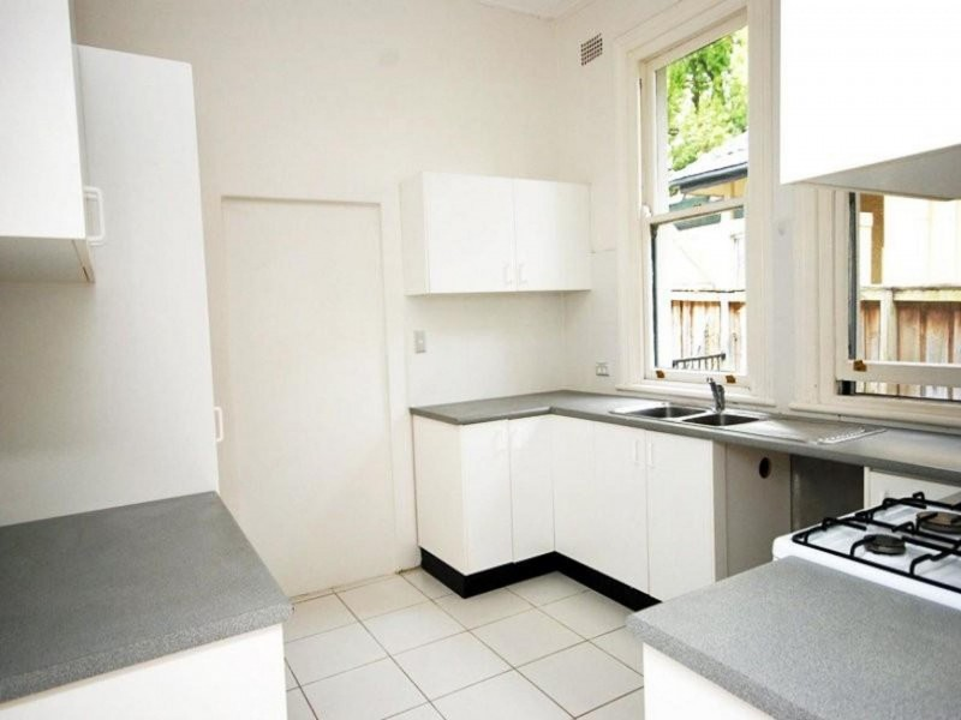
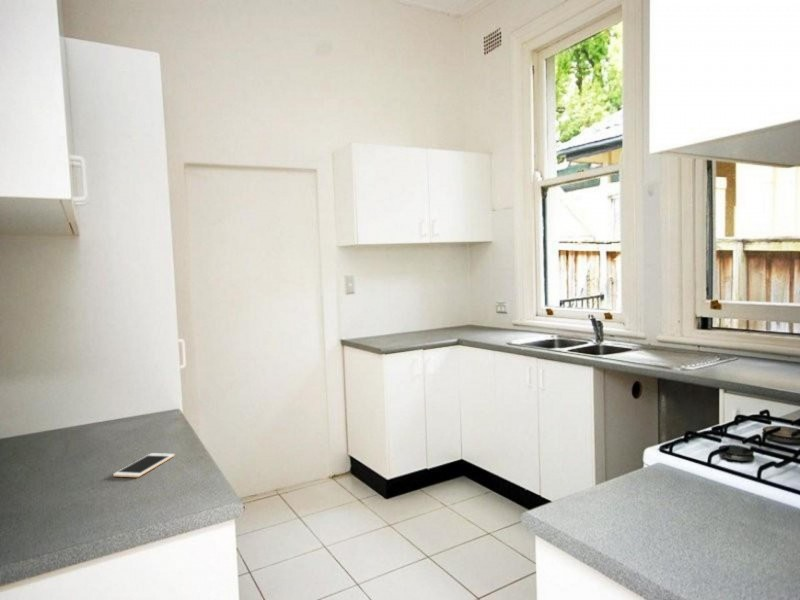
+ cell phone (145, 464)
